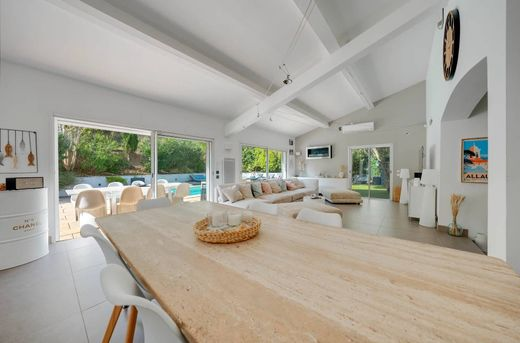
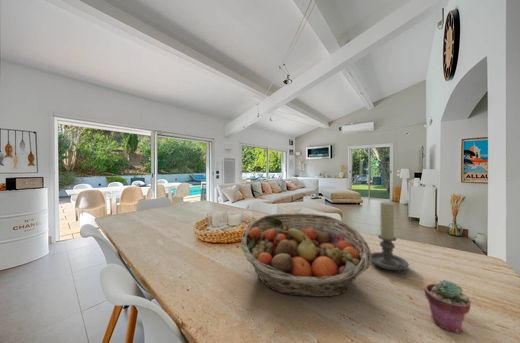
+ fruit basket (301, 247)
+ candle holder (389, 234)
+ potted succulent (446, 302)
